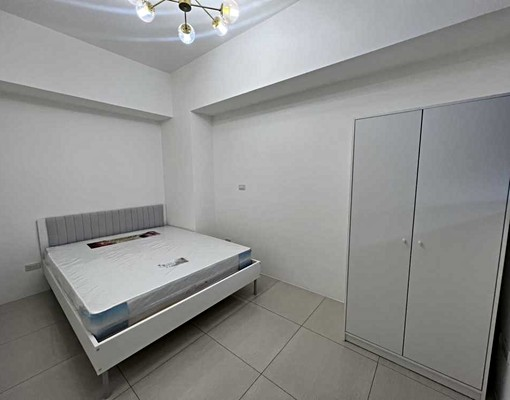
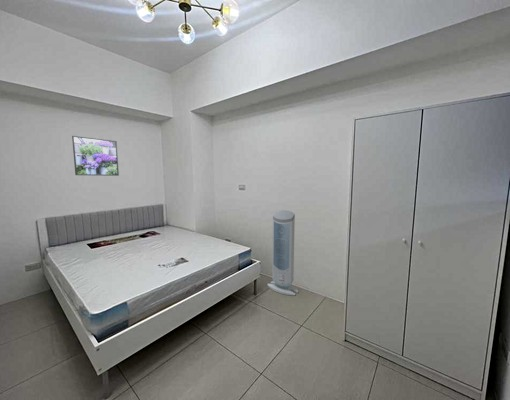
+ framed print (97, 157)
+ air purifier (283, 250)
